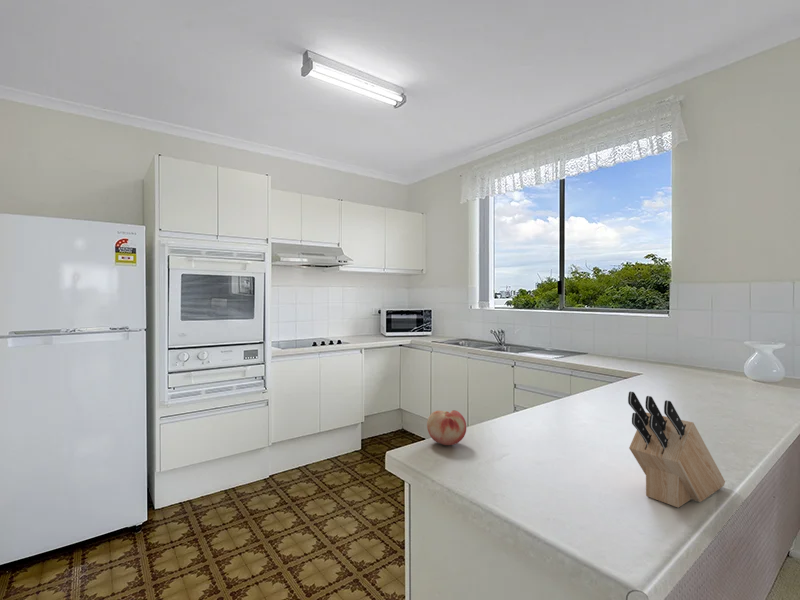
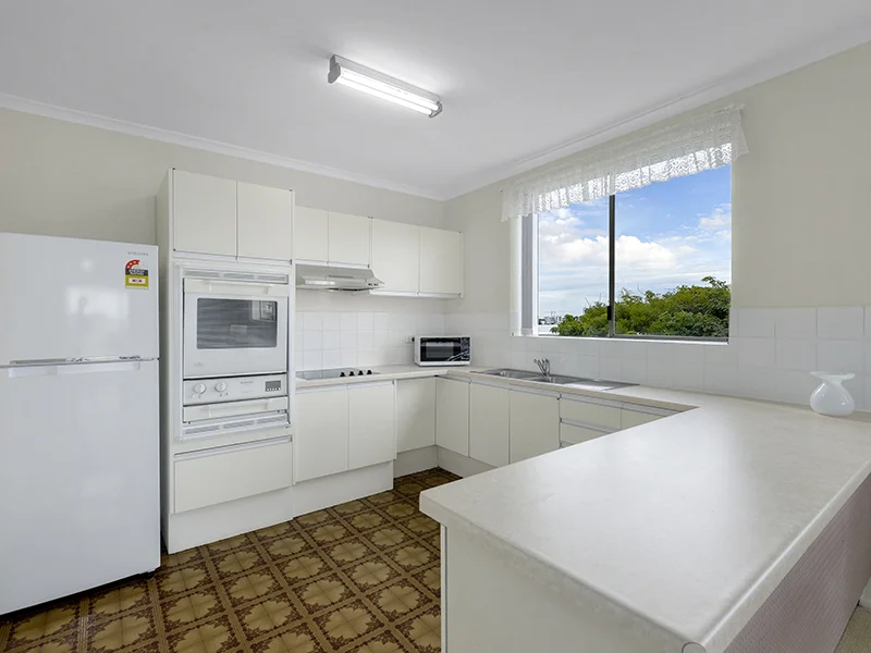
- fruit (446, 427)
- knife block (674, 441)
